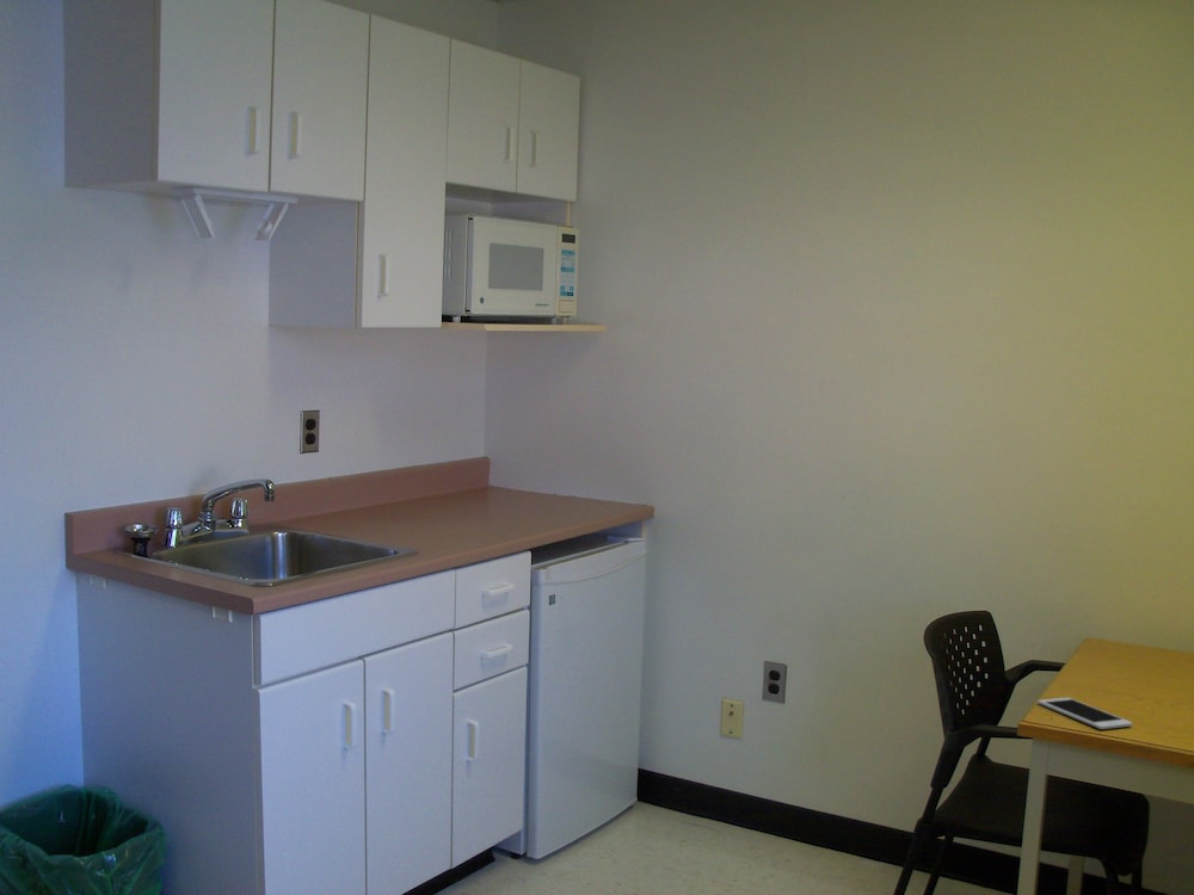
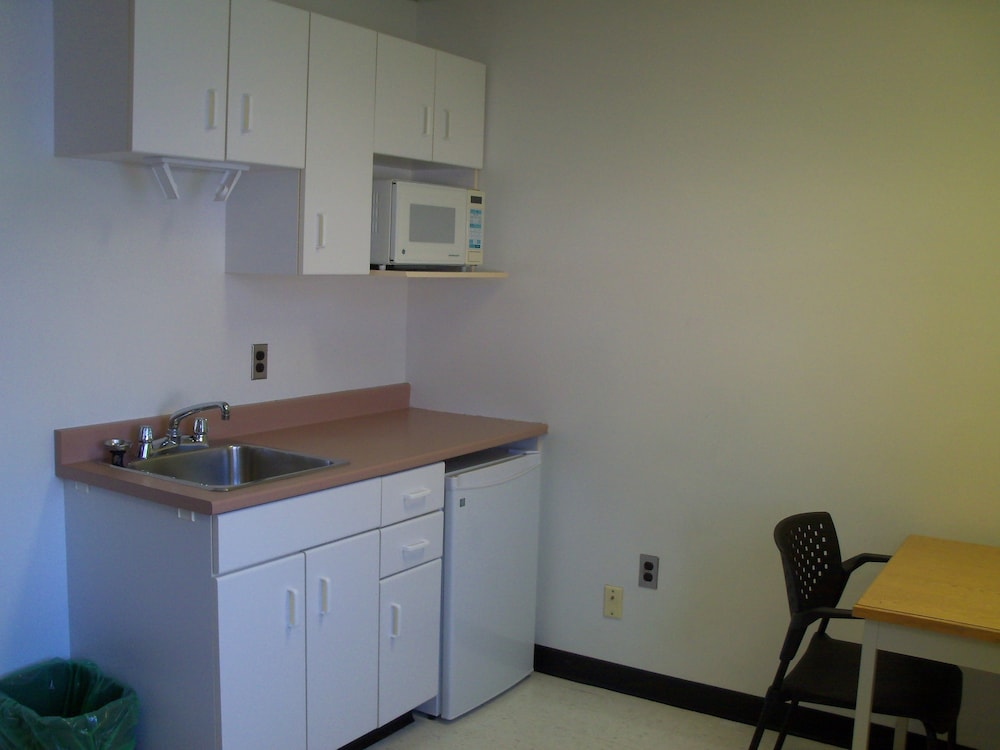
- cell phone (1083, 712)
